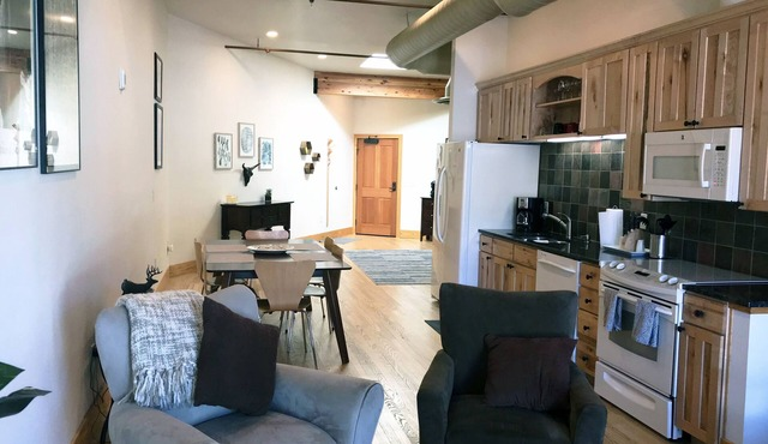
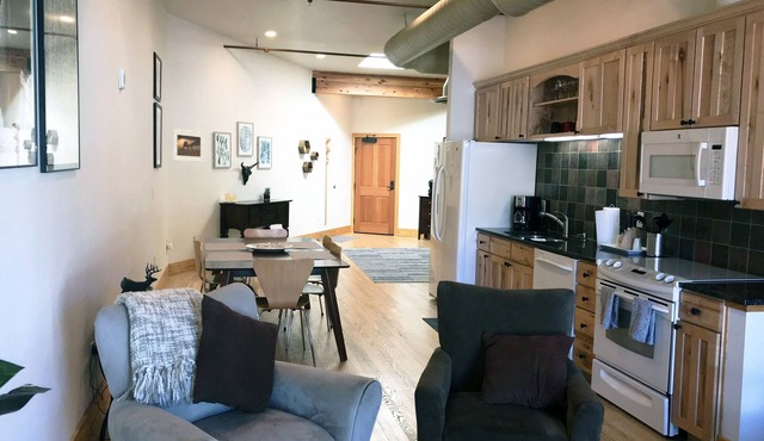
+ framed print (189, 145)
